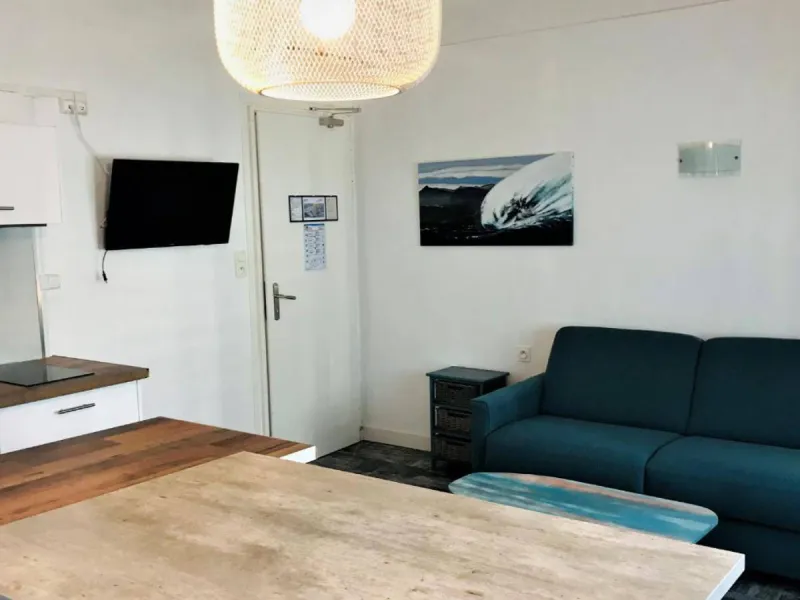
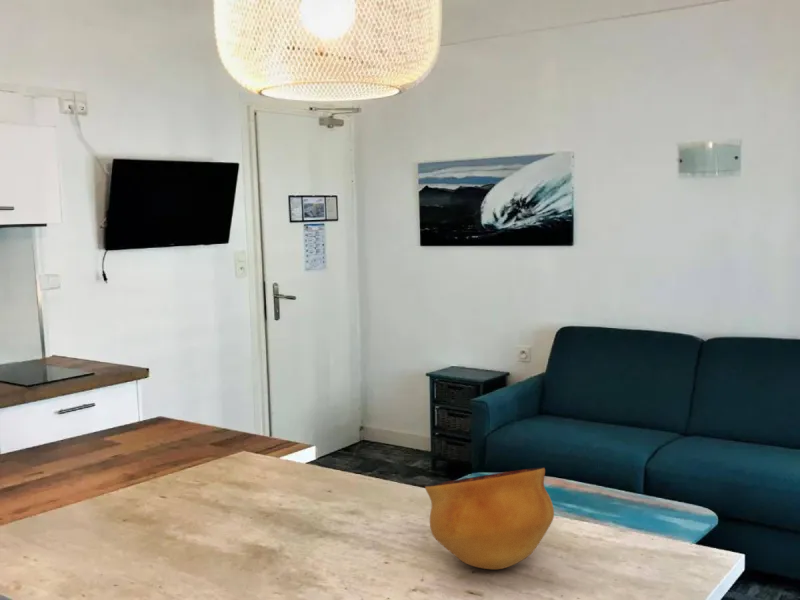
+ bowl (489, 512)
